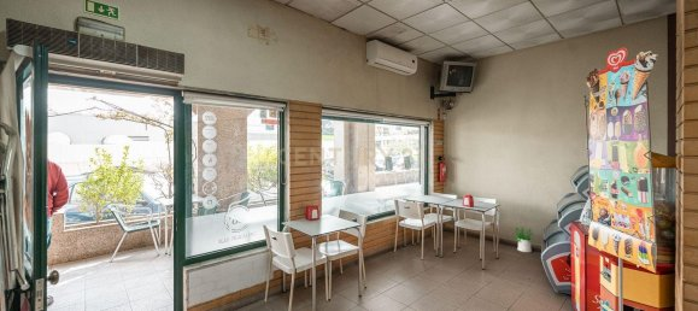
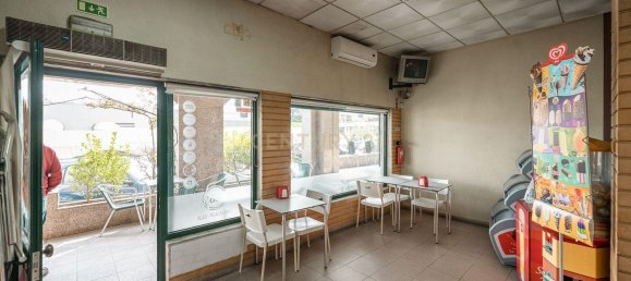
- potted plant (522, 237)
